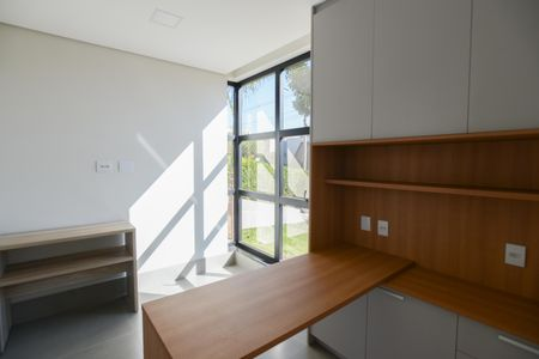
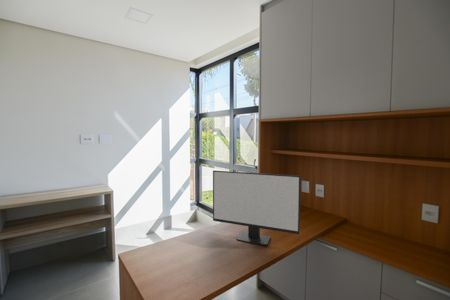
+ computer monitor (253, 205)
